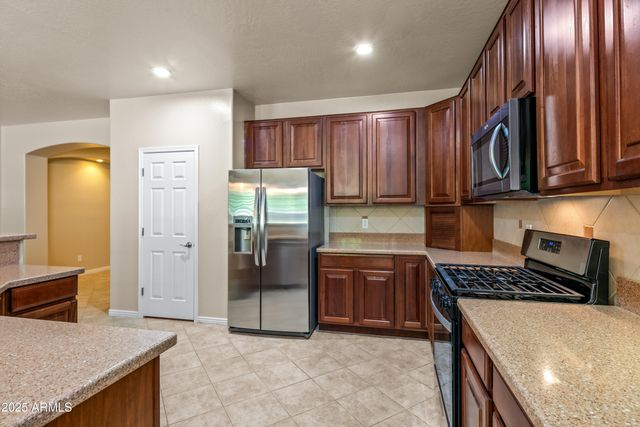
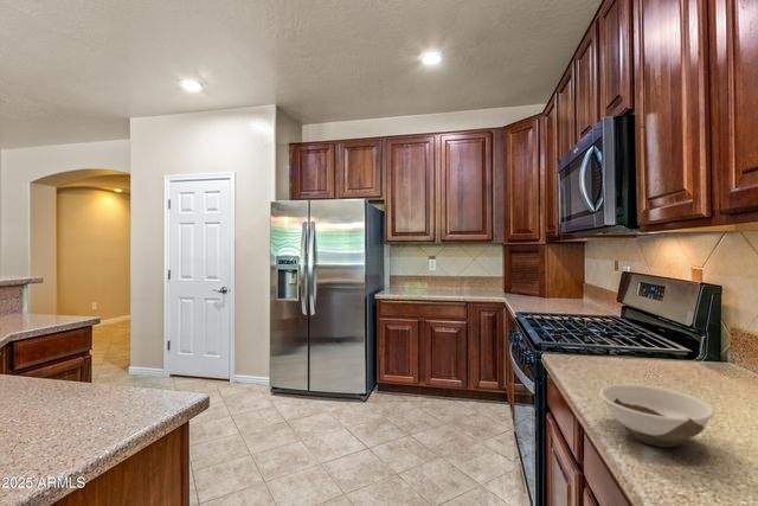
+ bowl (653, 418)
